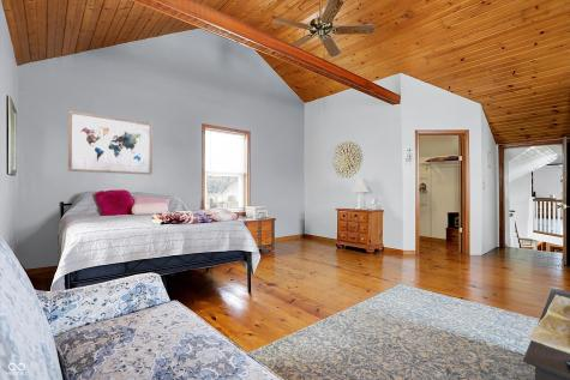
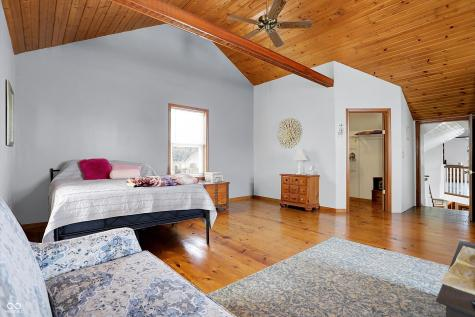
- wall art (113, 145)
